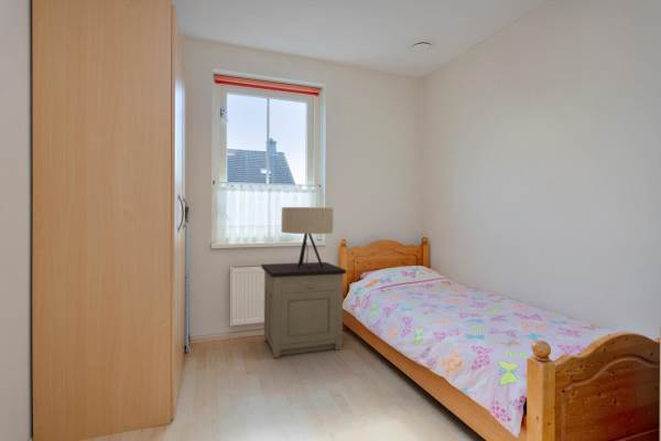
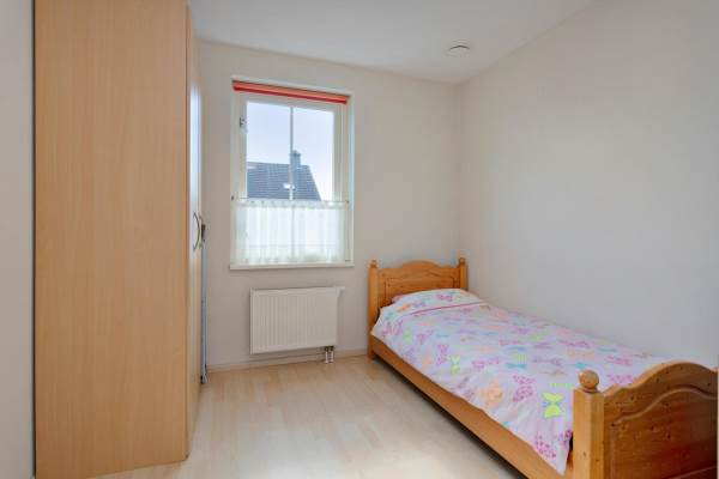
- table lamp (306, 237)
- nightstand (301, 305)
